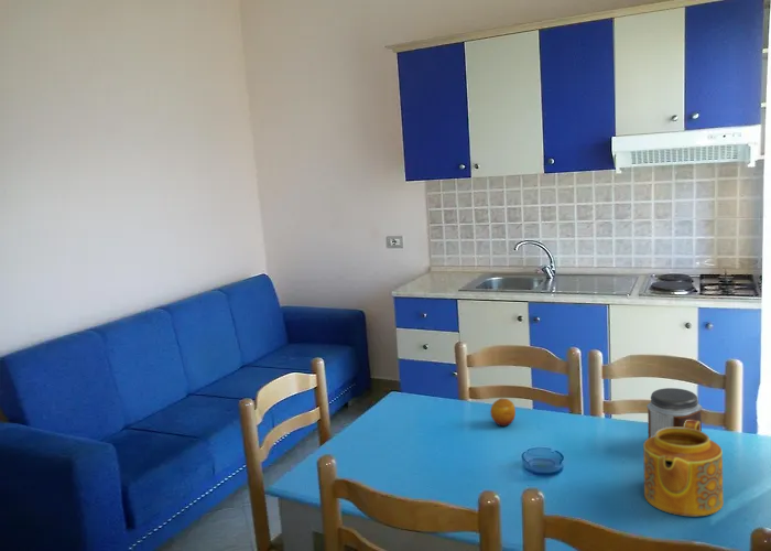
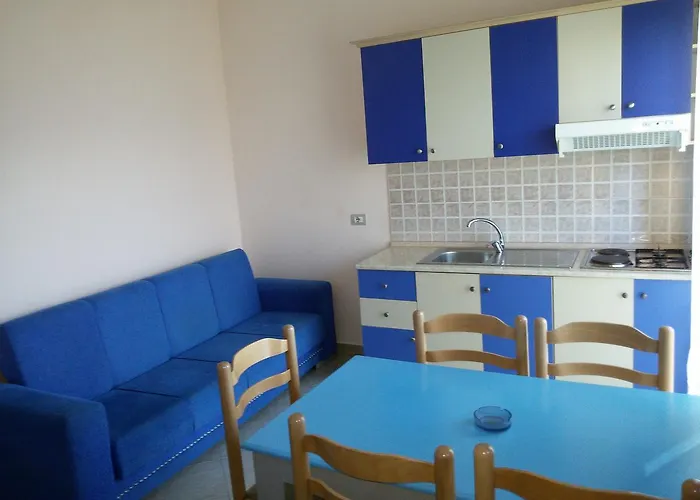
- fruit (502, 411)
- teapot (682, 468)
- jar (674, 421)
